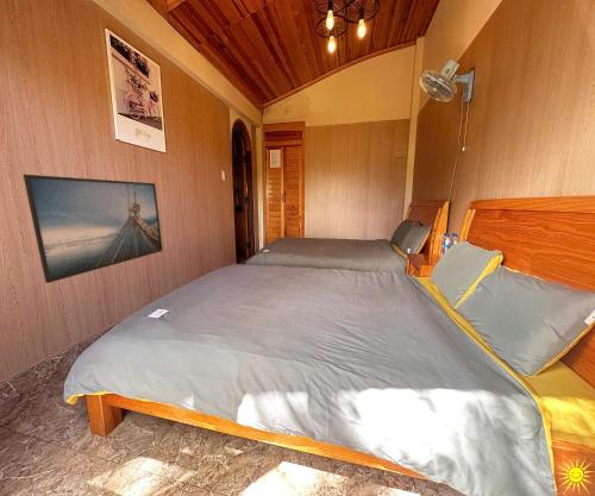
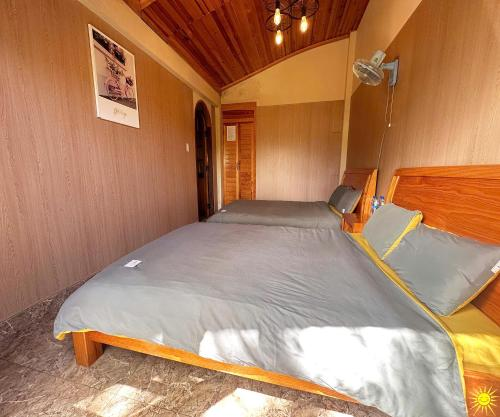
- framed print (111, 222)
